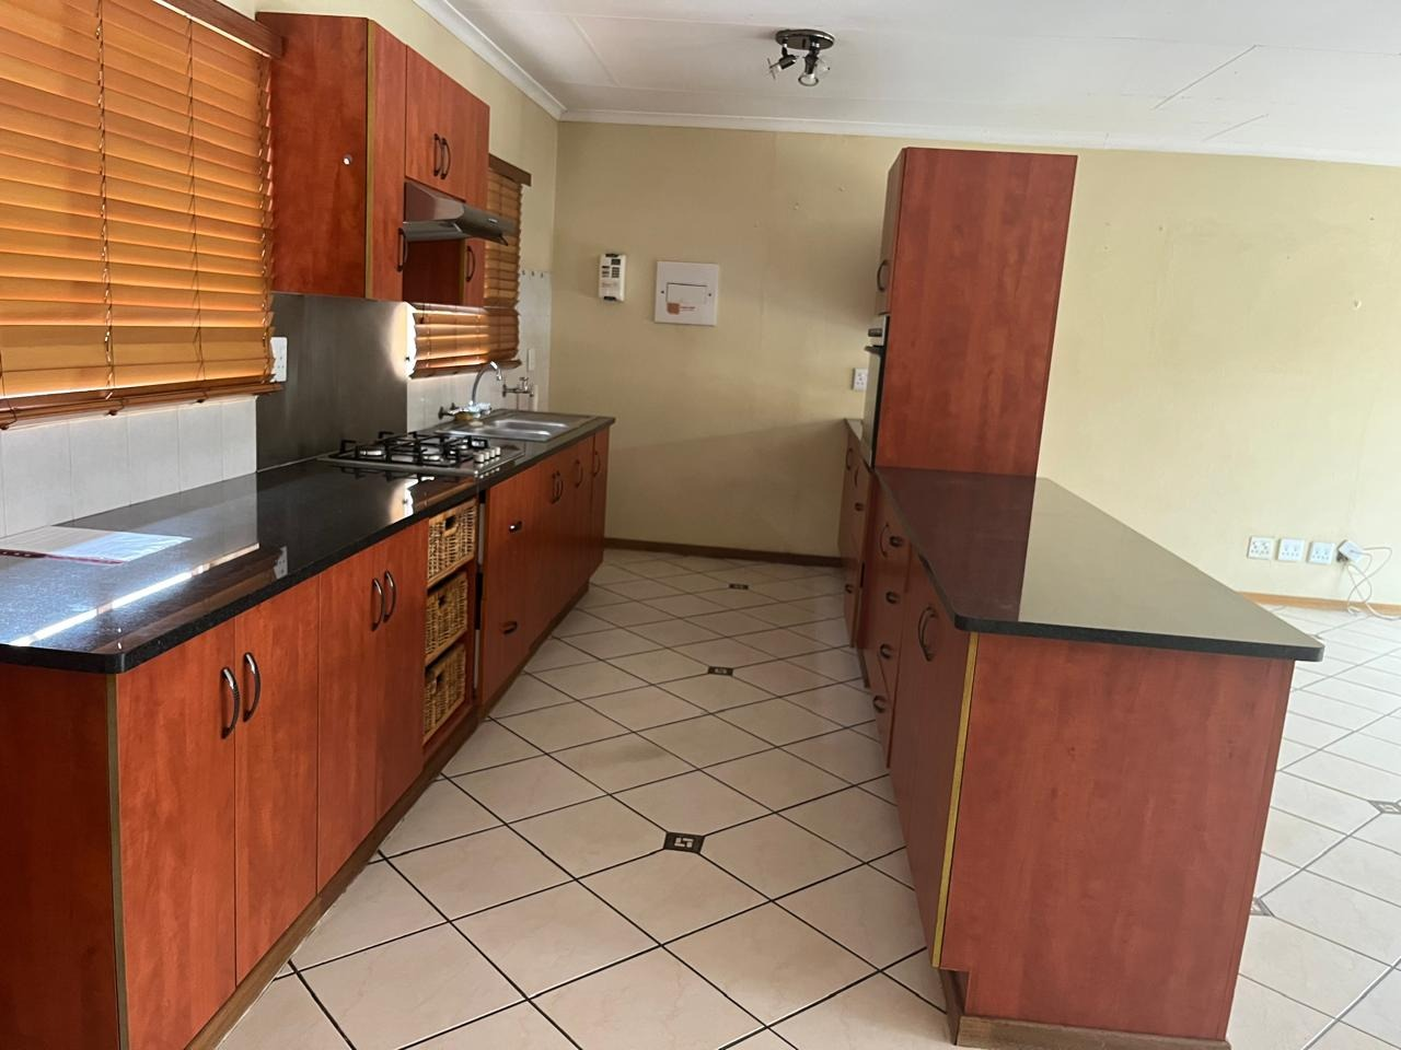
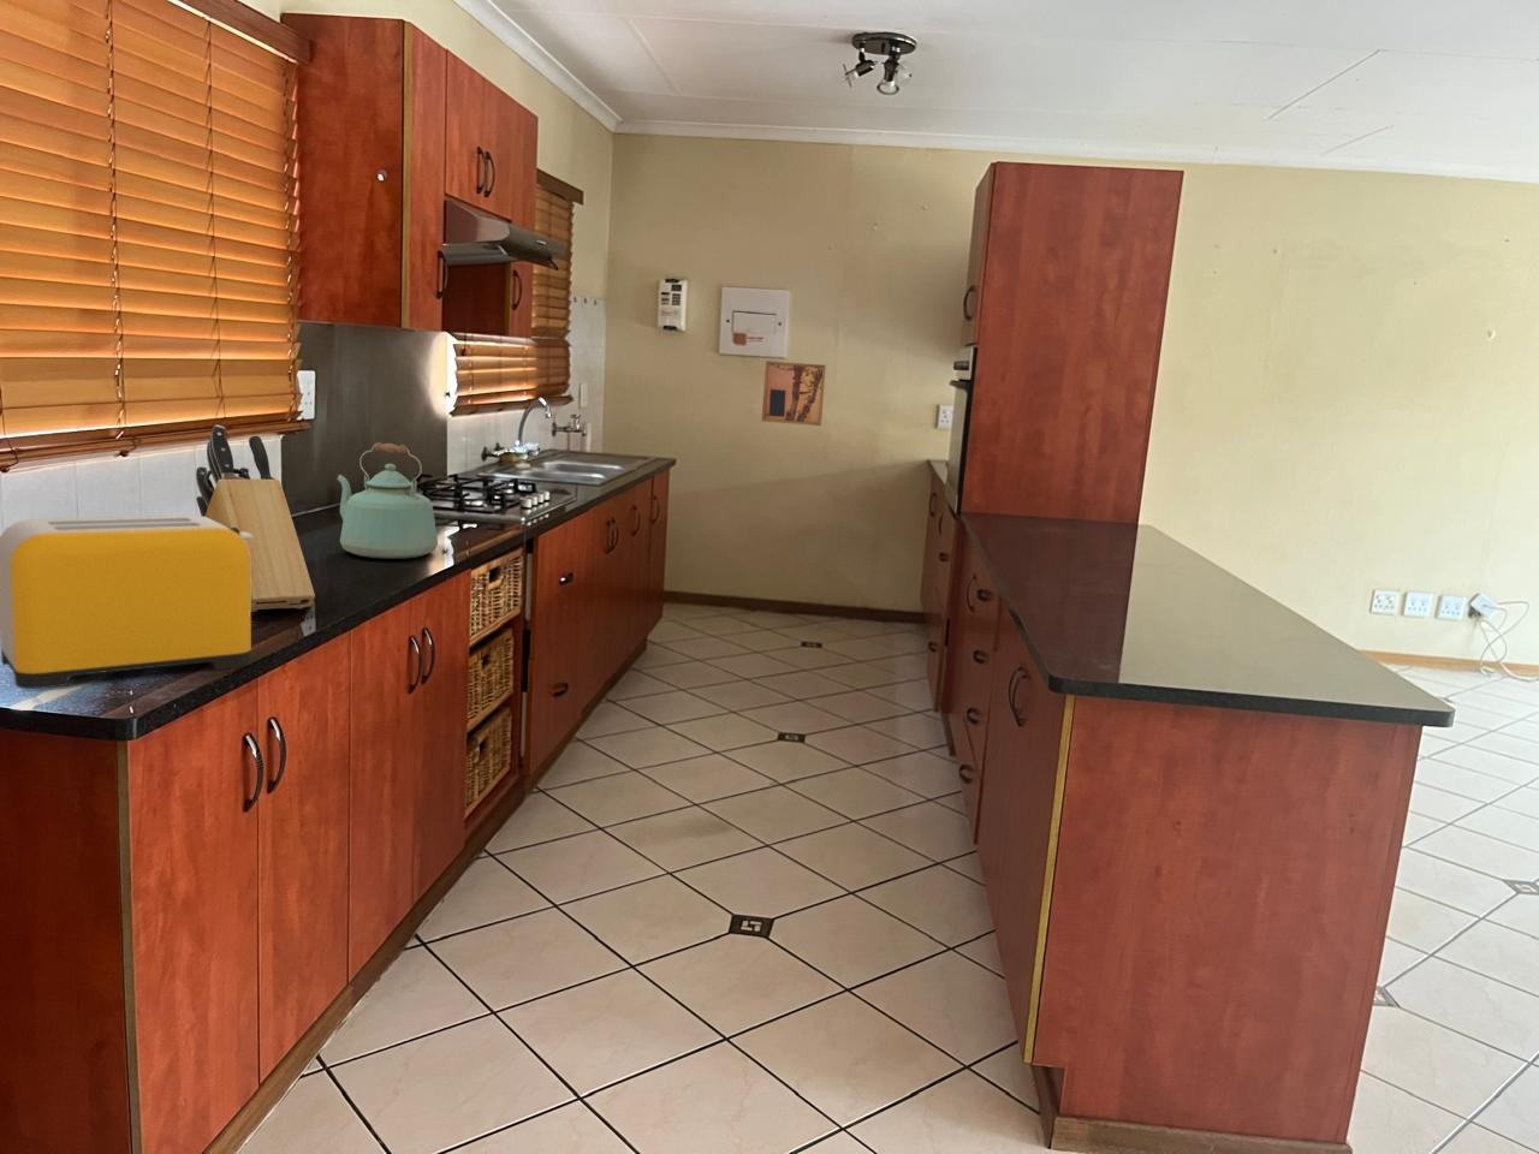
+ wall art (794, 393)
+ toaster (135, 593)
+ knife block (250, 513)
+ kettle (382, 497)
